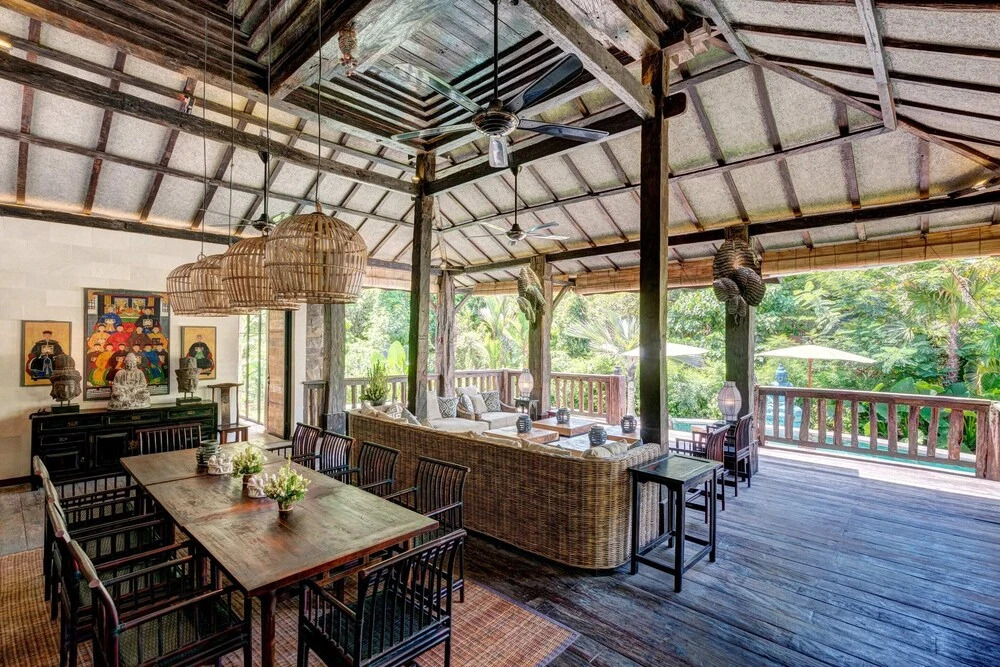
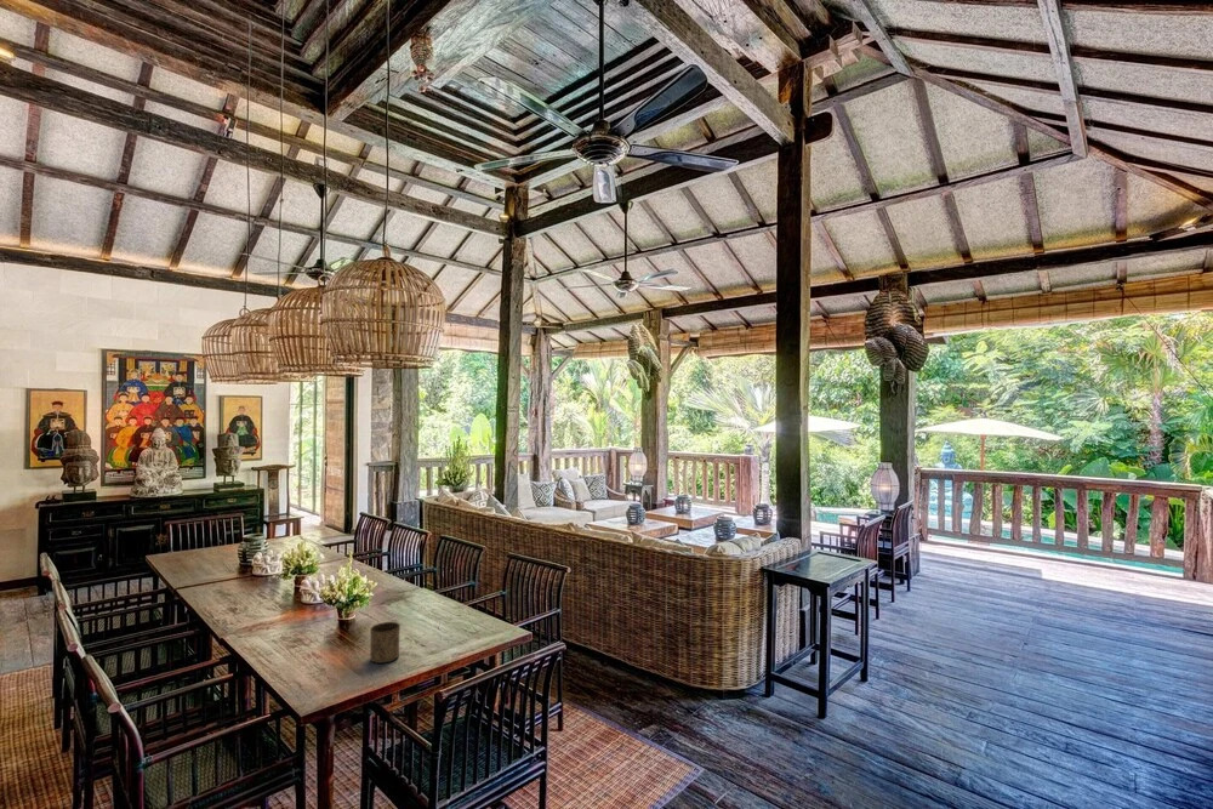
+ cup (385, 642)
